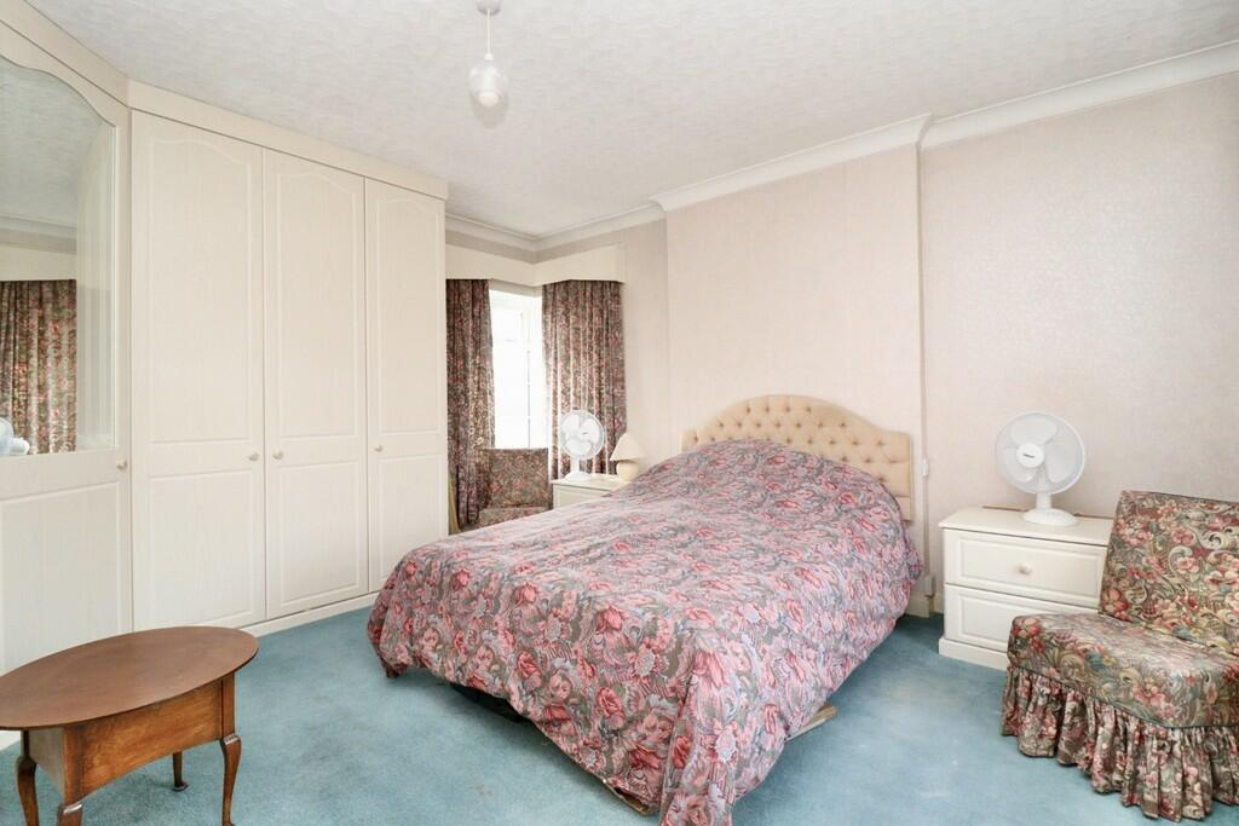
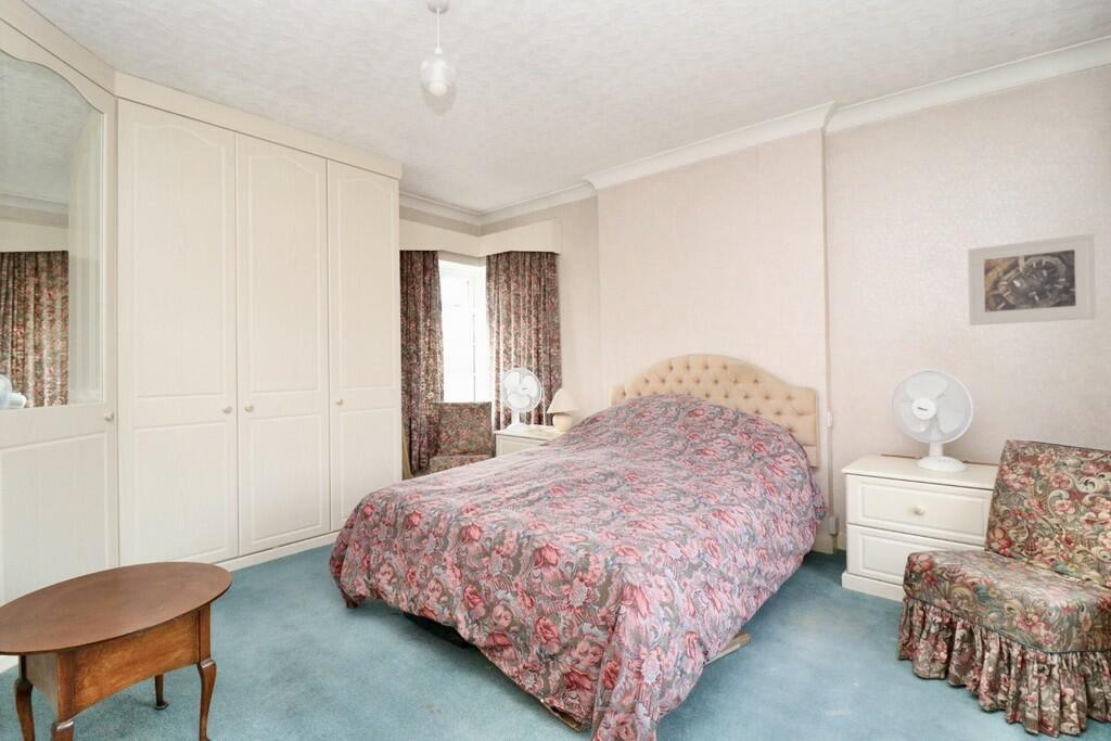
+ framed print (1027, 282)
